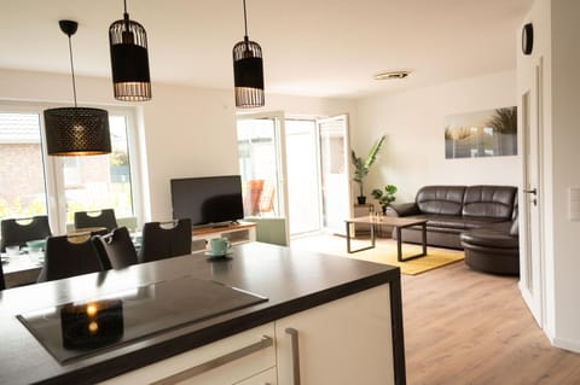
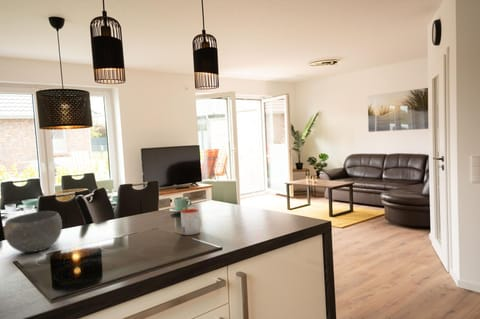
+ bowl (34, 232)
+ mug (192, 222)
